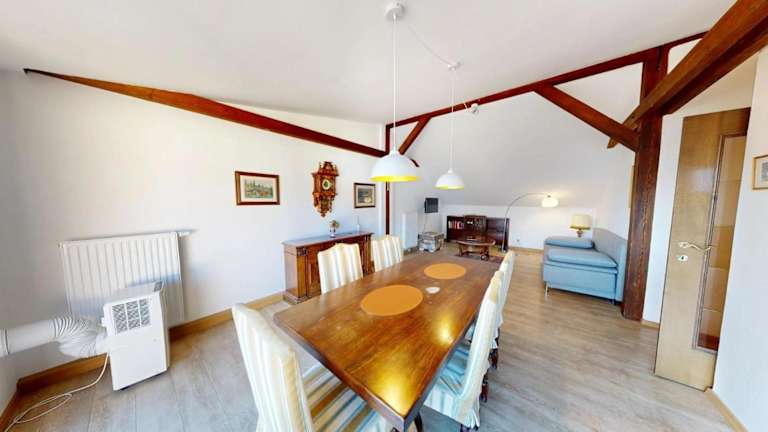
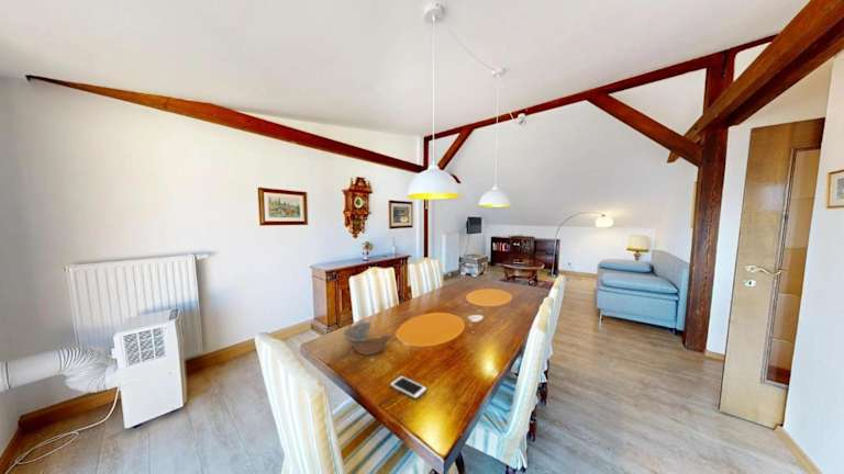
+ cell phone (408, 386)
+ bowl (366, 339)
